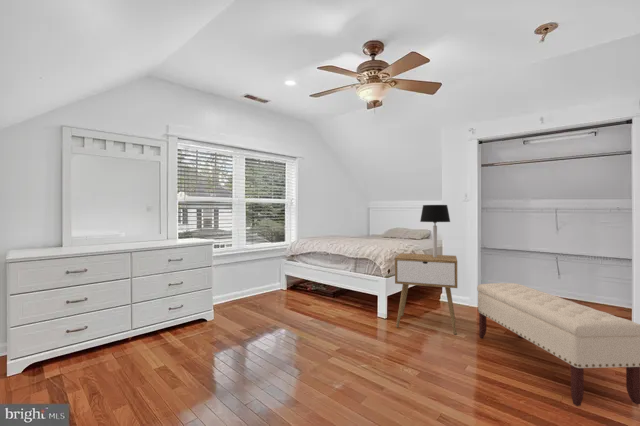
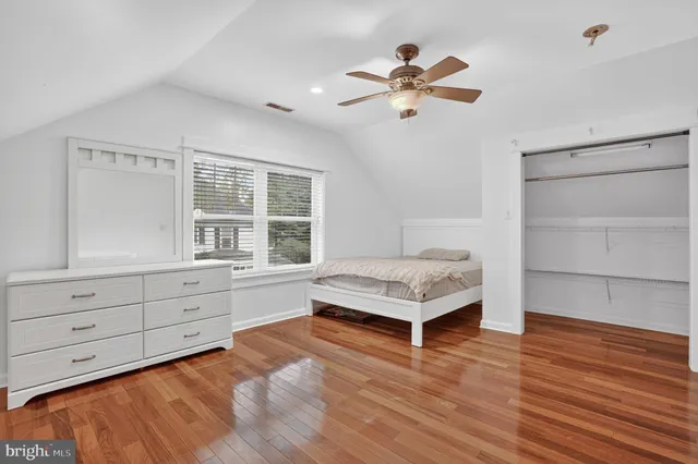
- nightstand (426, 285)
- table lamp (435, 230)
- bench (542, 330)
